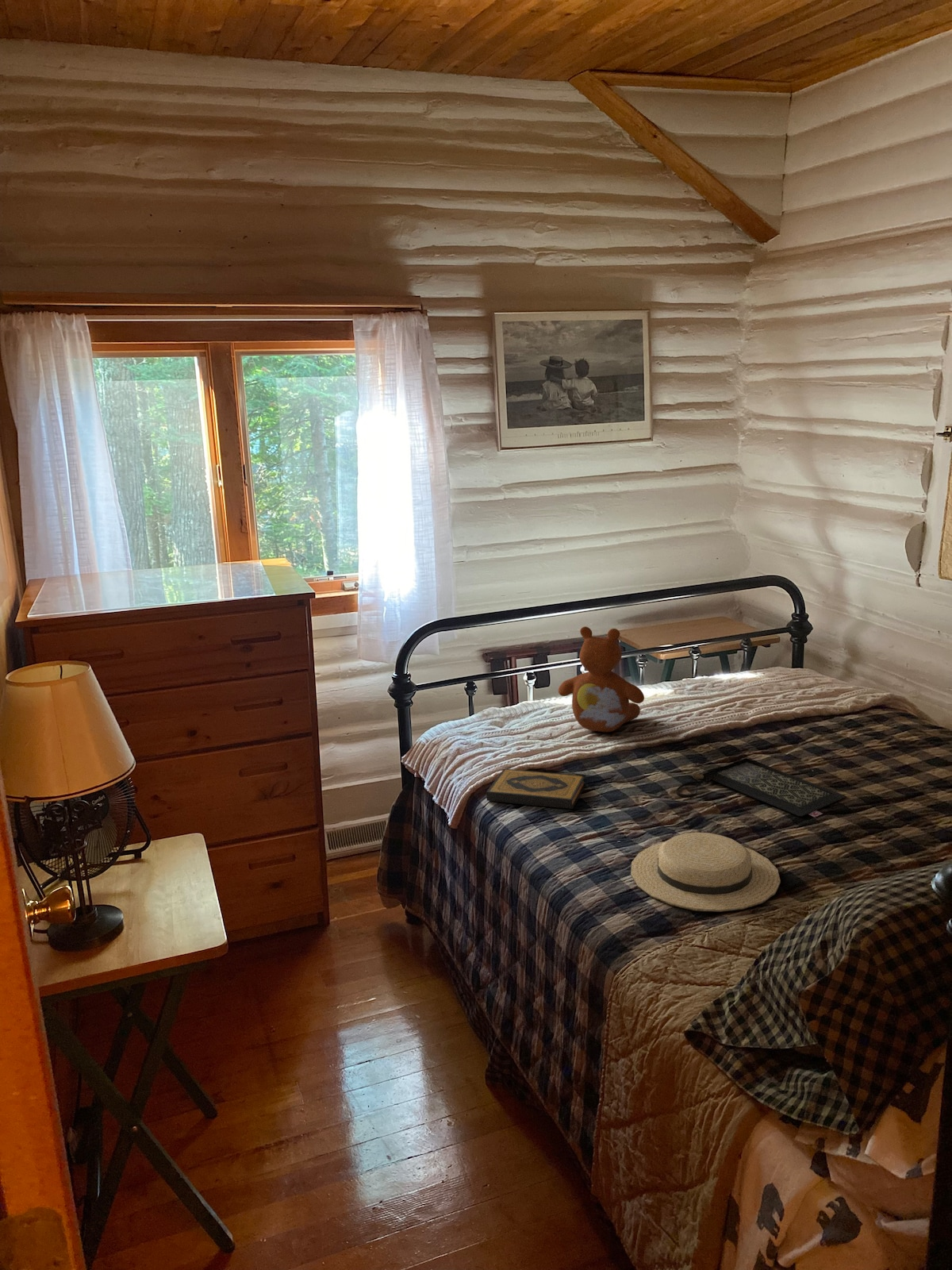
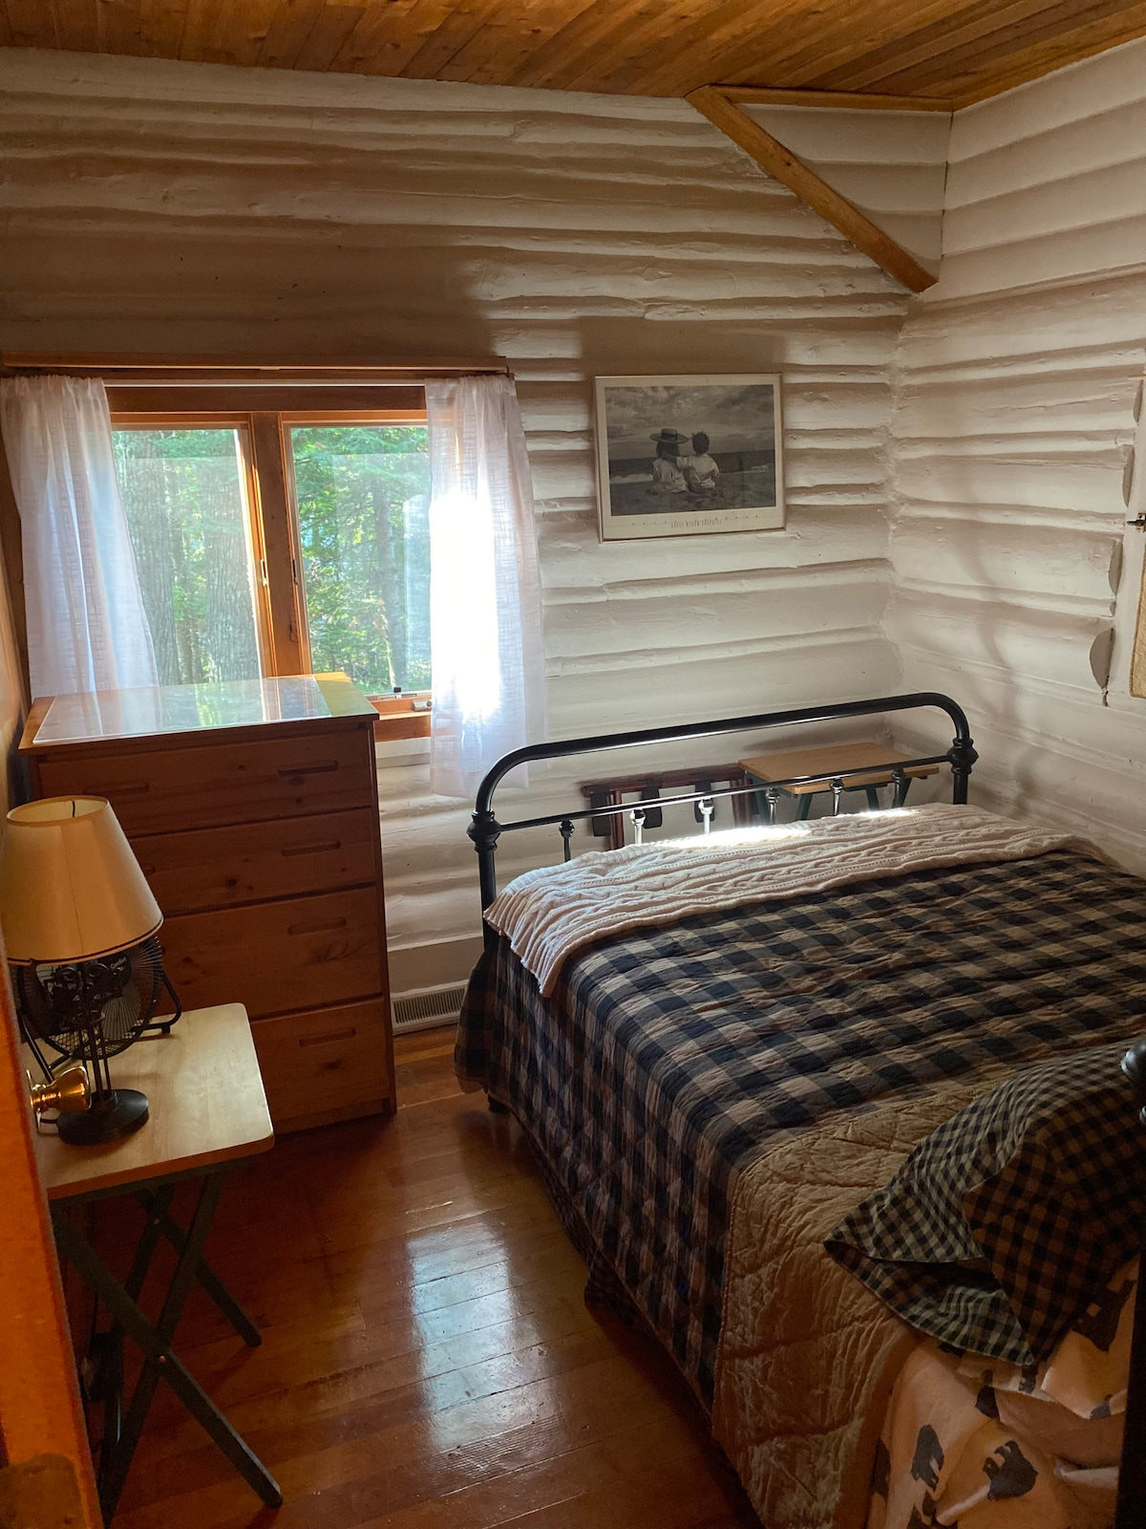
- teddy bear (605, 675)
- hardback book (536, 788)
- clutch bag (764, 783)
- sunhat (704, 862)
